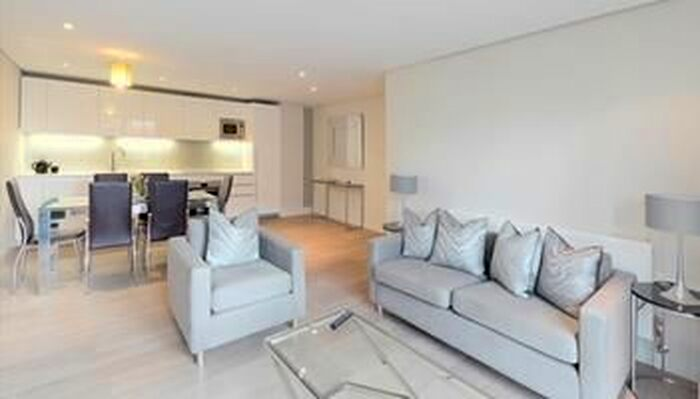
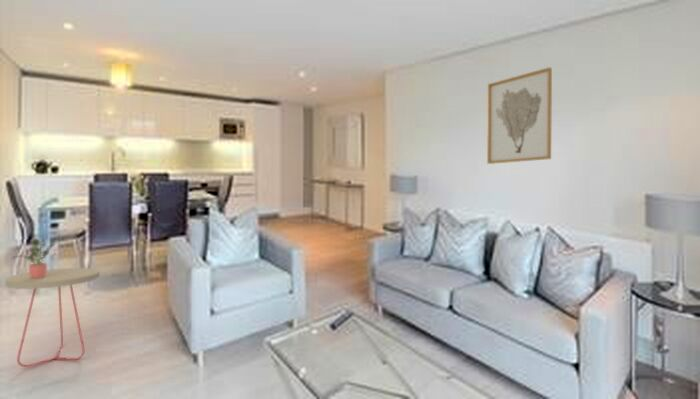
+ potted plant (32, 257)
+ side table (60, 316)
+ wall art (517, 119)
